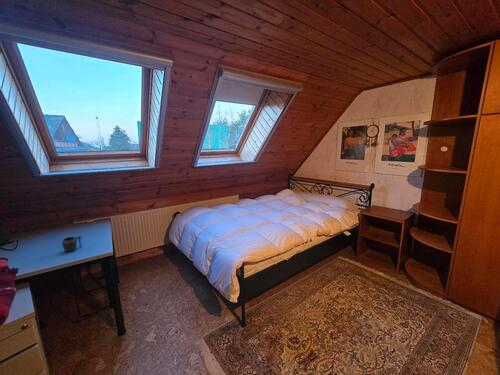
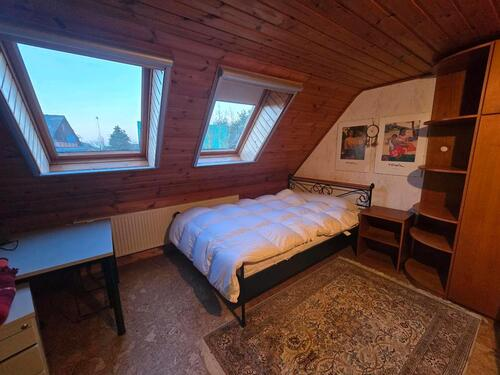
- mug (72, 243)
